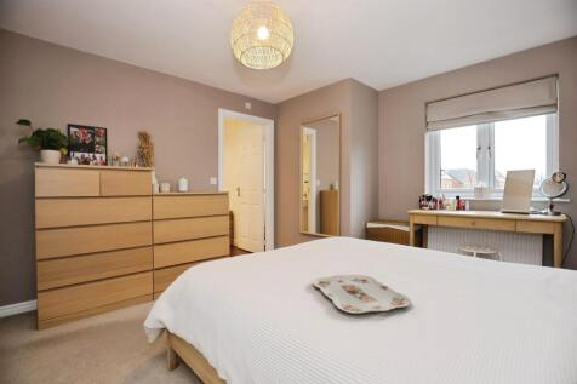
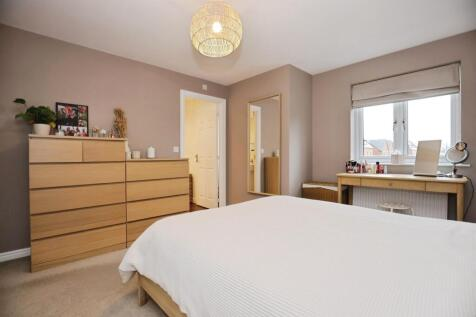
- serving tray (356, 291)
